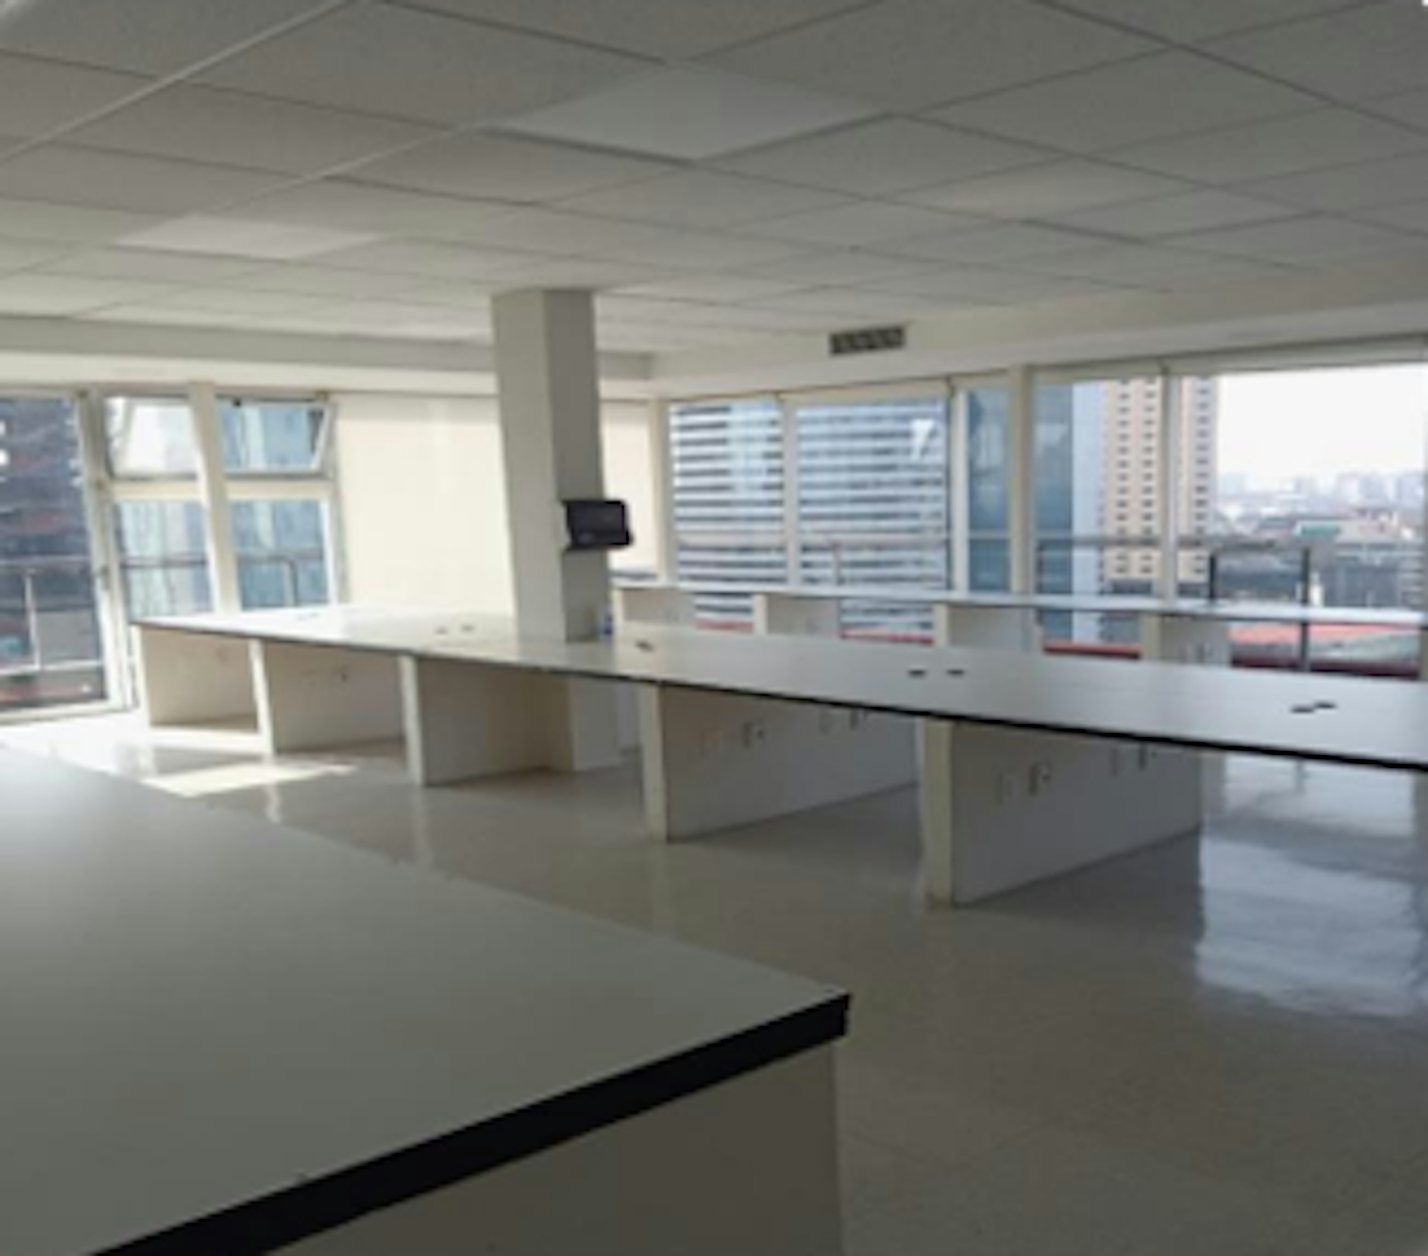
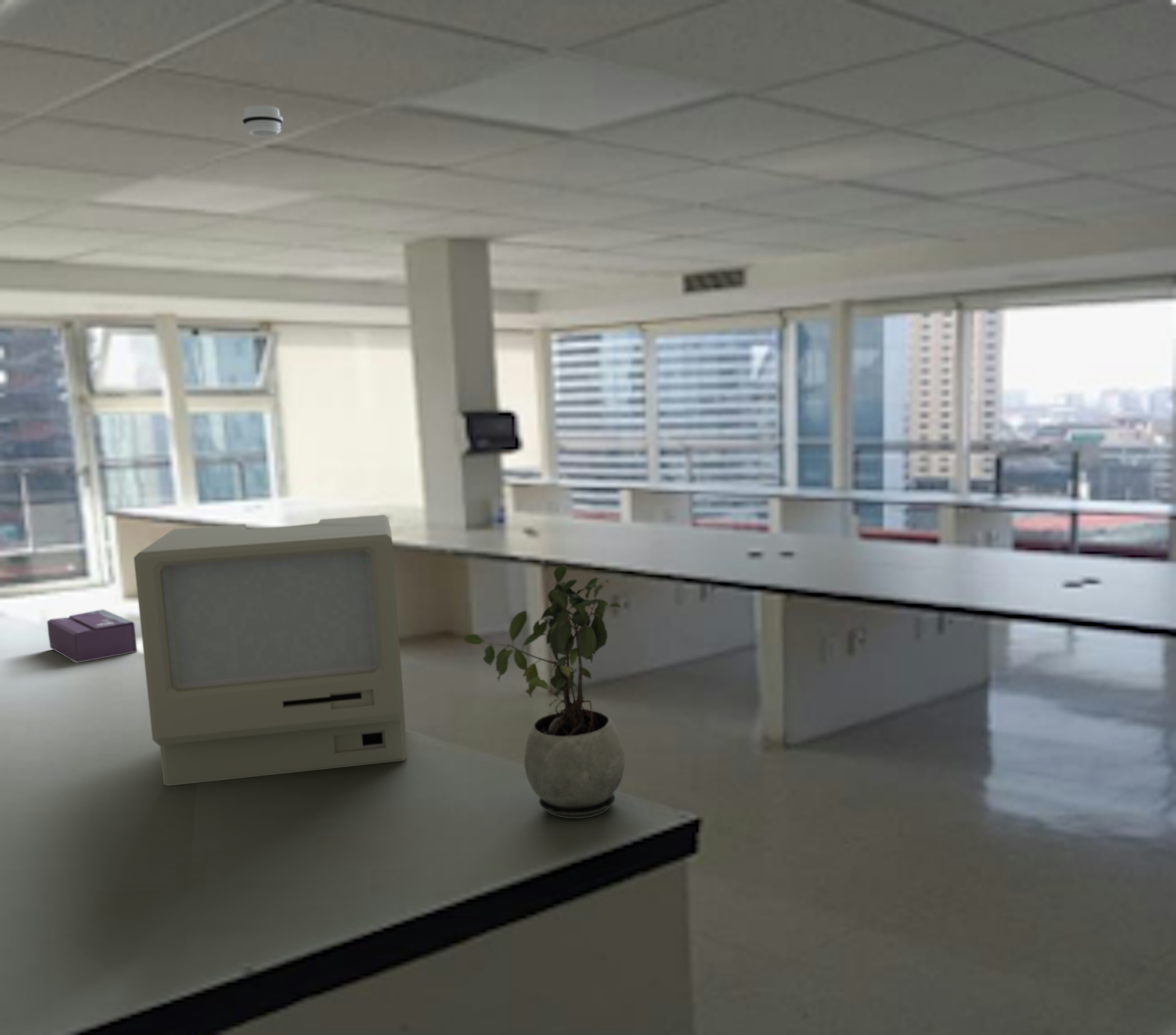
+ potted plant (553, 686)
+ tissue box (91, 635)
+ smoke detector (262, 121)
+ computer monitor (285, 639)
